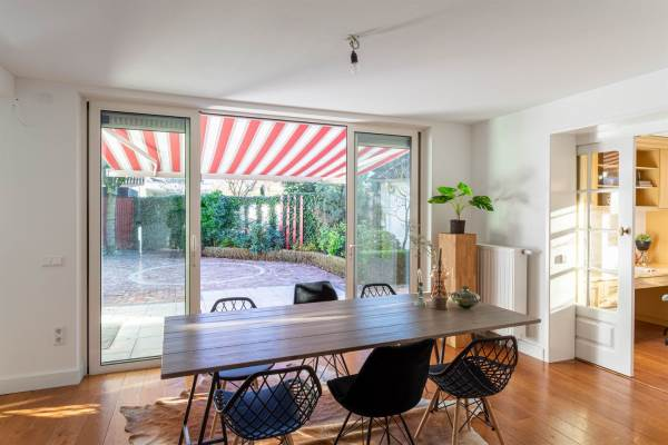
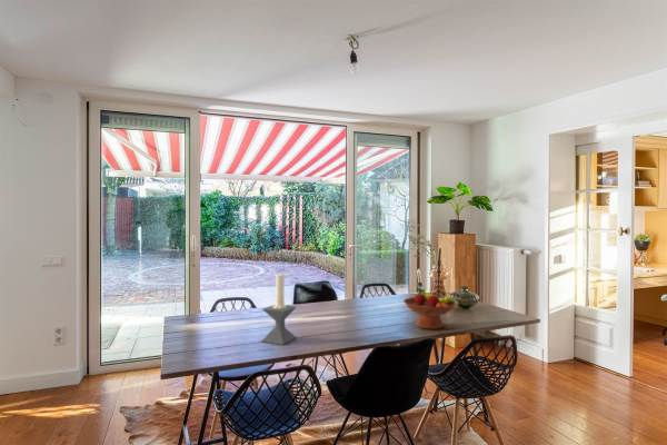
+ candle holder (279, 303)
+ fruit bowl (429, 308)
